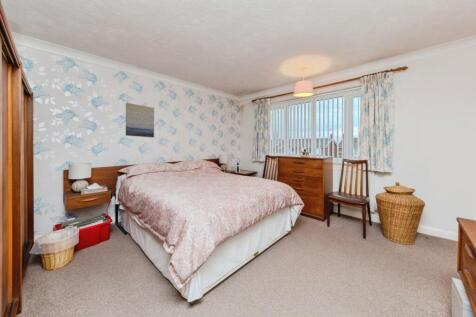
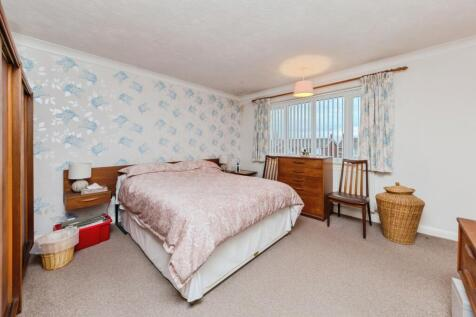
- wall art (140, 121)
